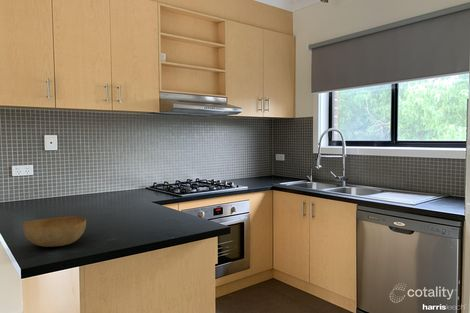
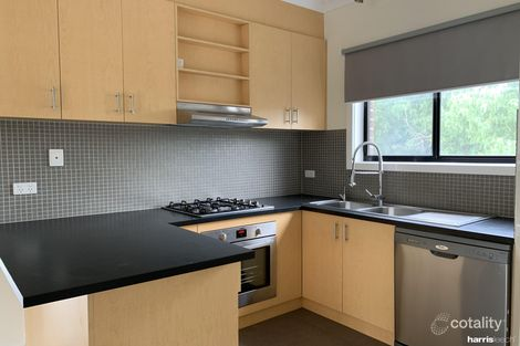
- bowl (56, 233)
